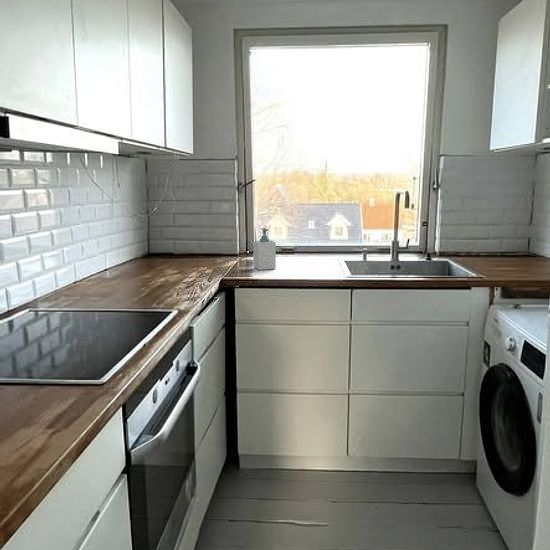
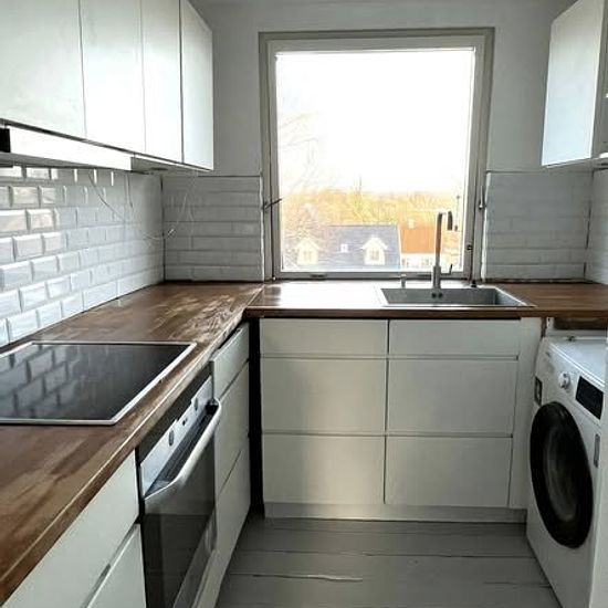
- soap bottle (264, 248)
